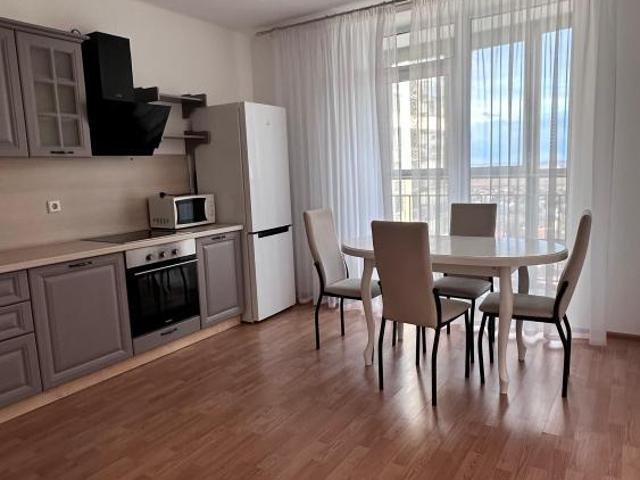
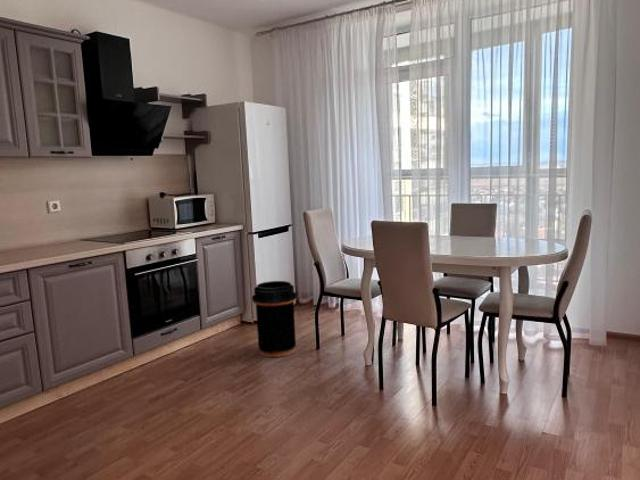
+ trash can (275, 317)
